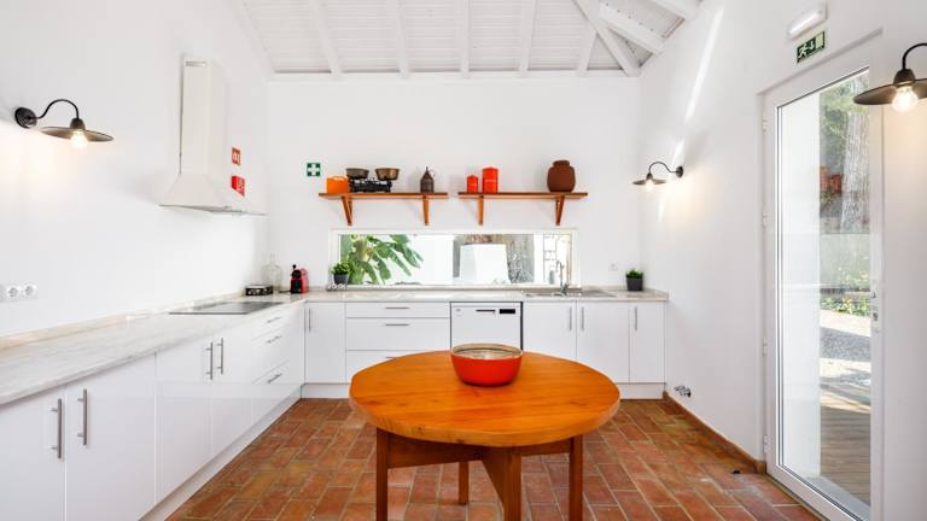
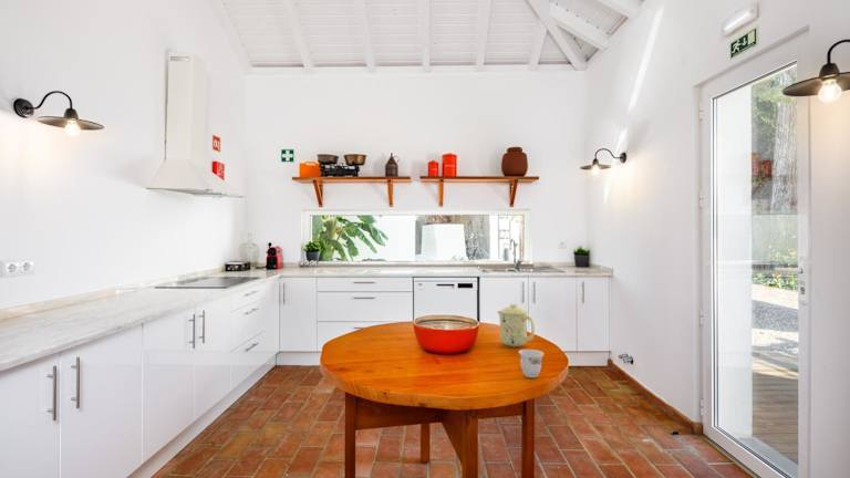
+ teacup (529, 364)
+ mug (515, 324)
